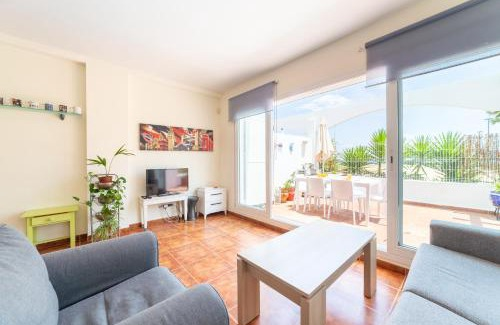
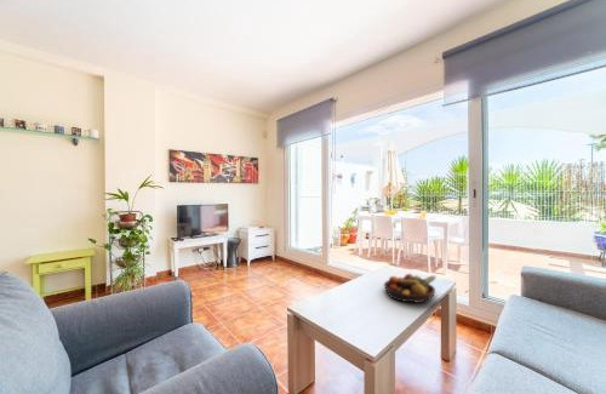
+ fruit bowl (408, 284)
